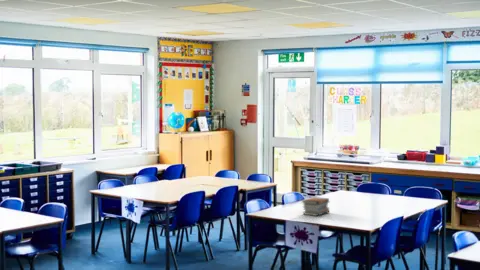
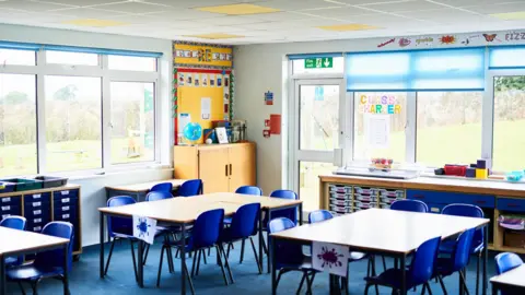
- book stack (315, 206)
